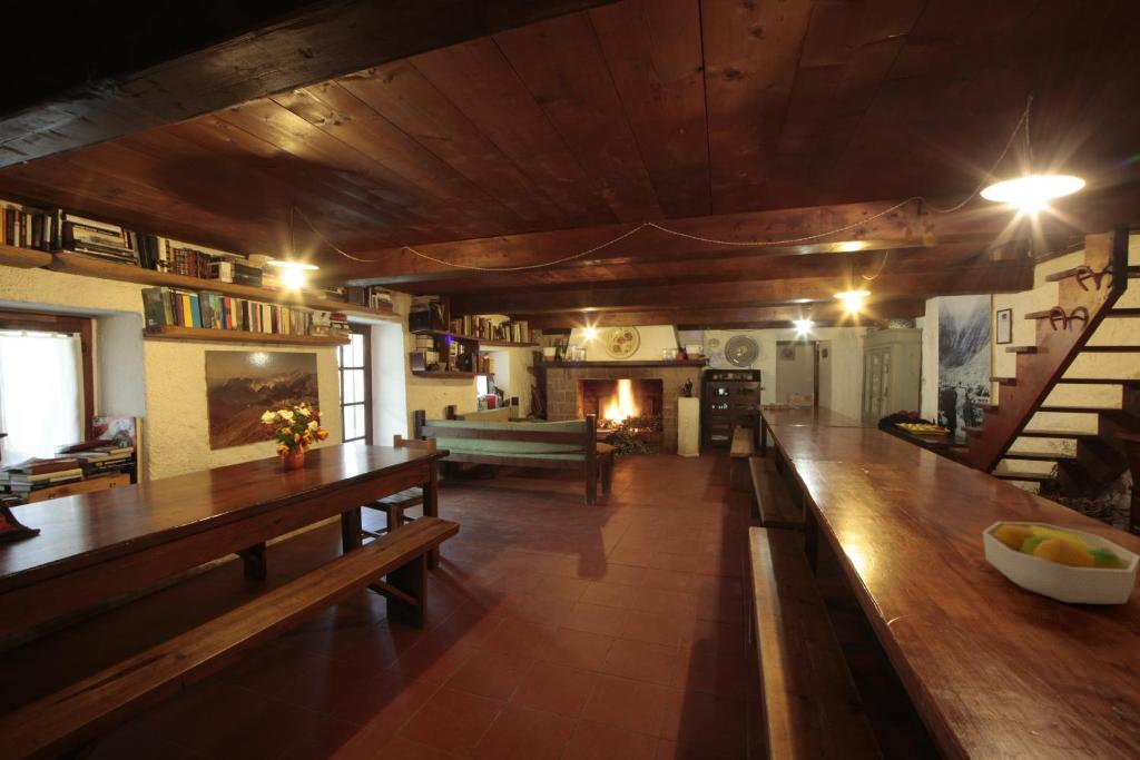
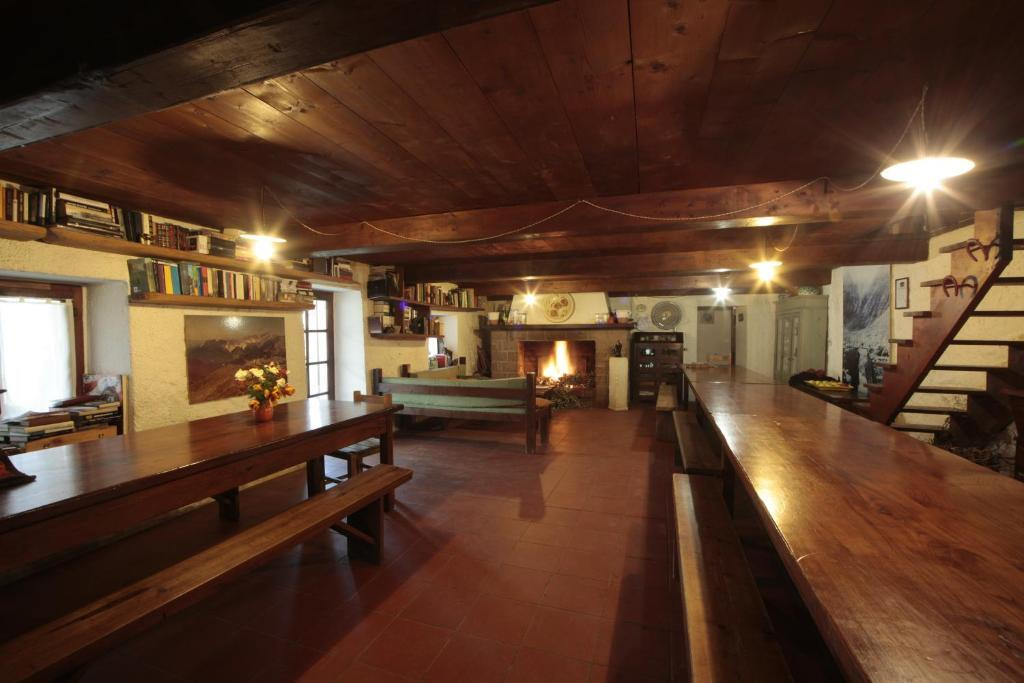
- fruit bowl (1055, 553)
